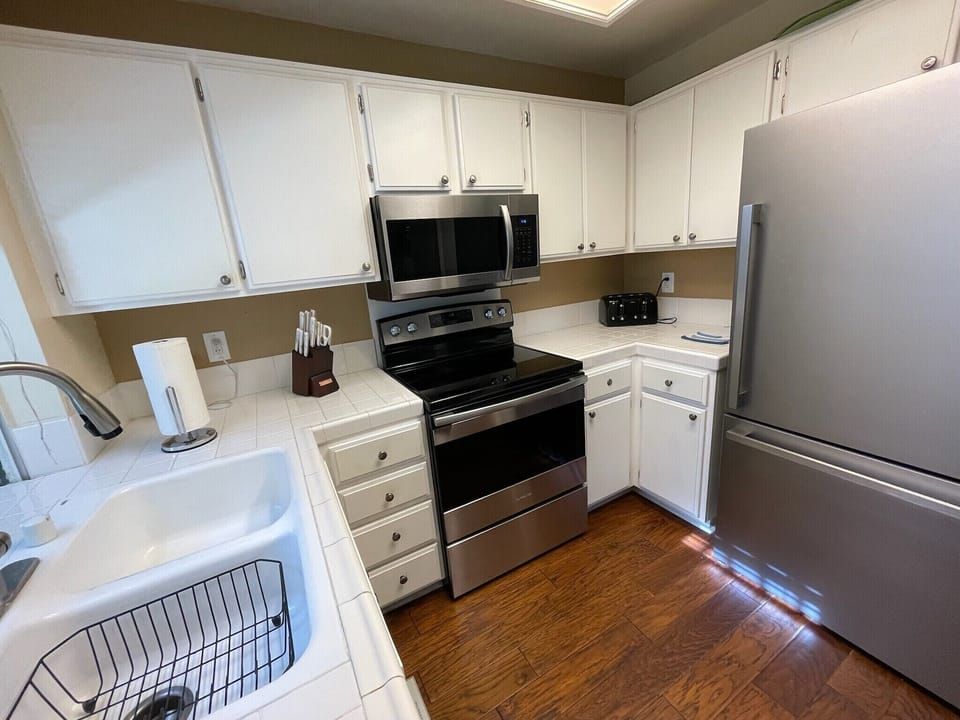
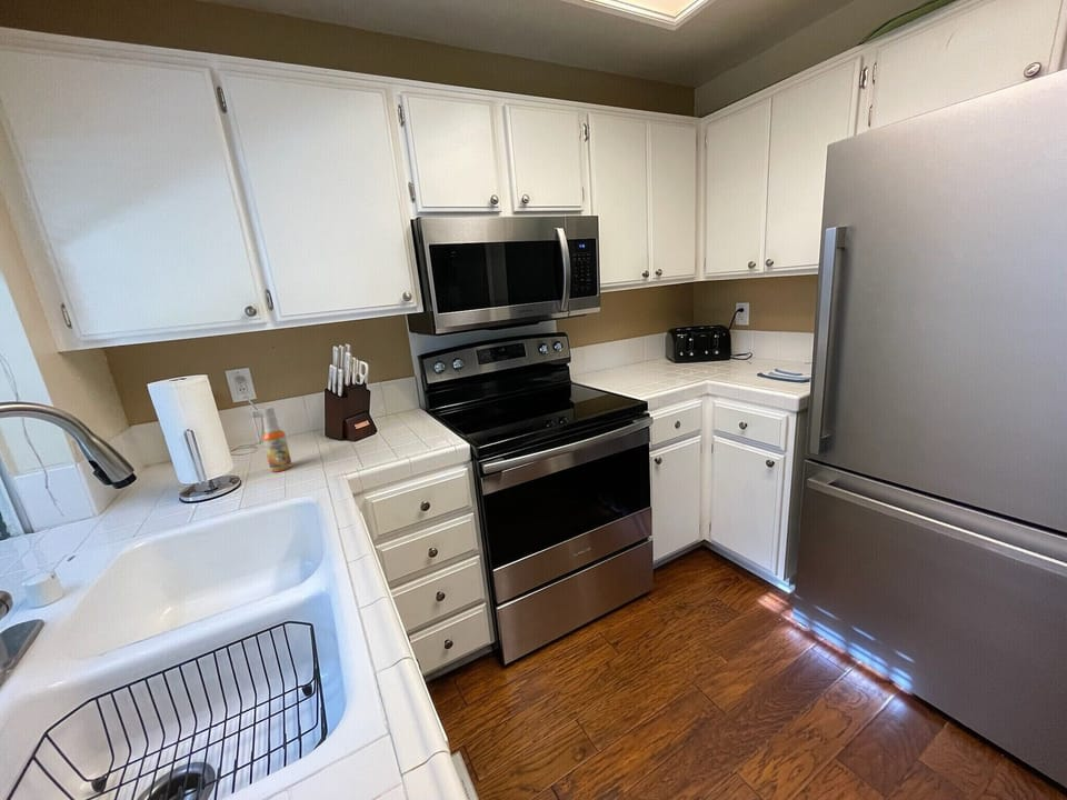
+ spray bottle (271, 439)
